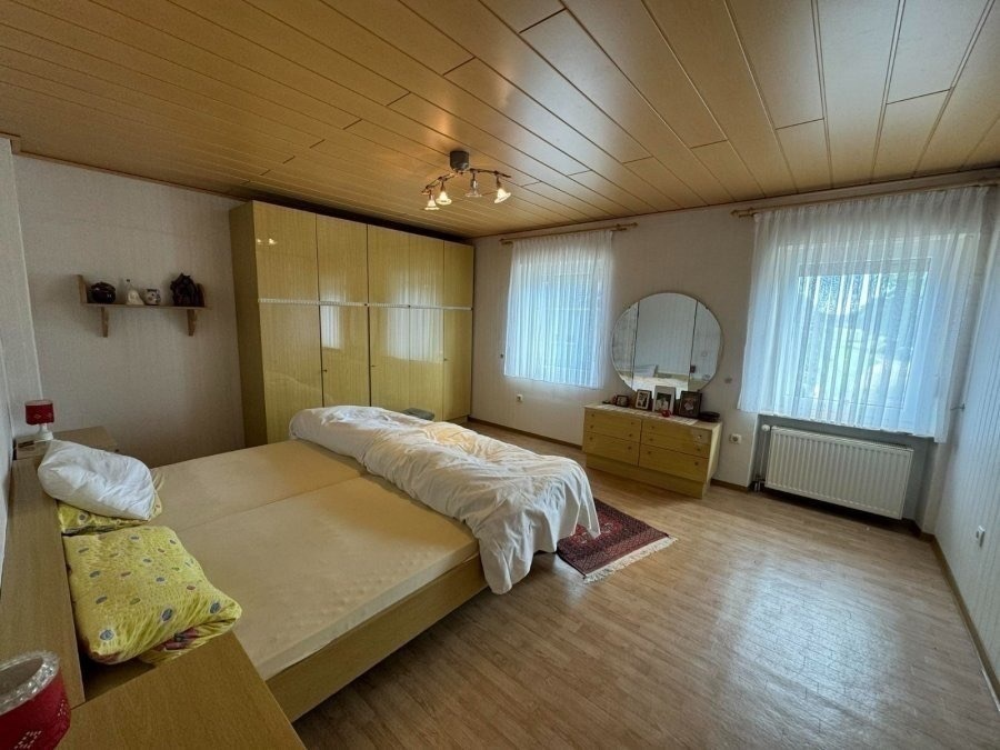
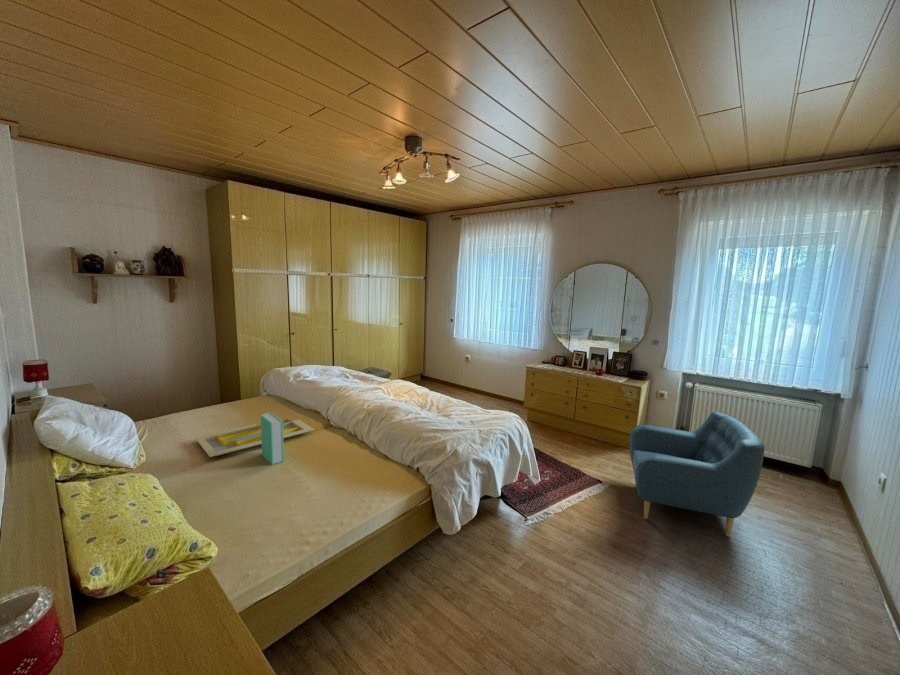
+ armchair (679, 464)
+ serving tray (257, 435)
+ book (271, 437)
